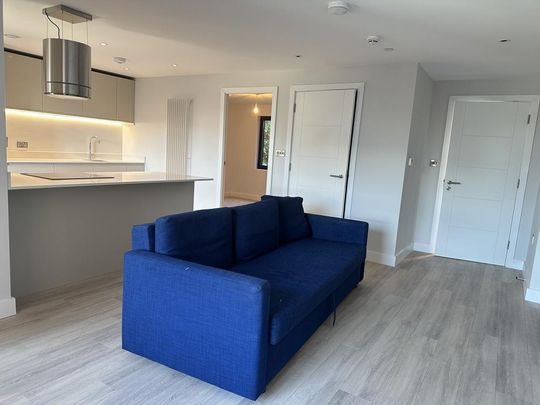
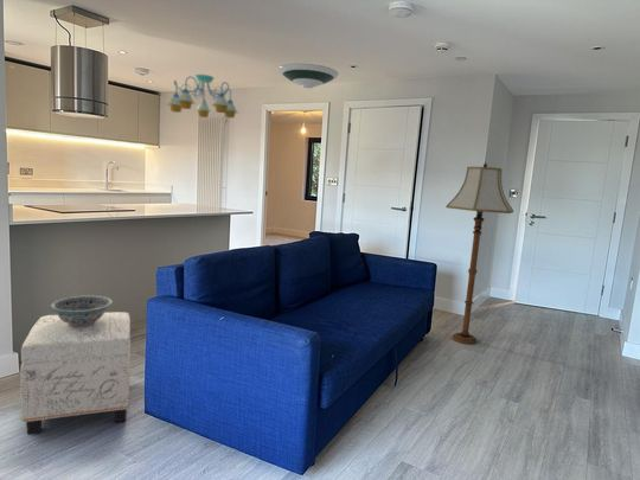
+ decorative bowl (82, 313)
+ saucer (307, 79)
+ chandelier (203, 95)
+ ottoman (82, 365)
+ floor lamp (474, 252)
